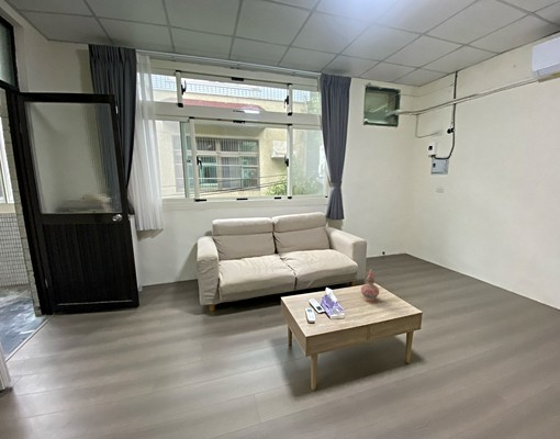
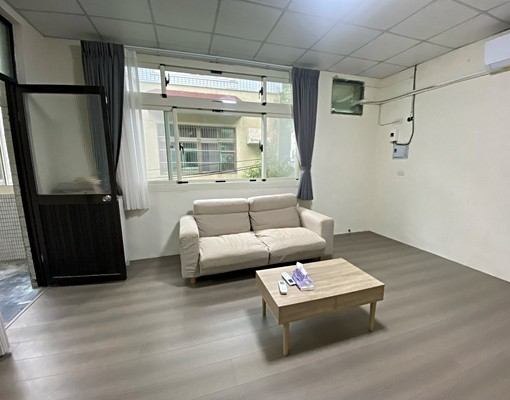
- decorative vase (370, 283)
